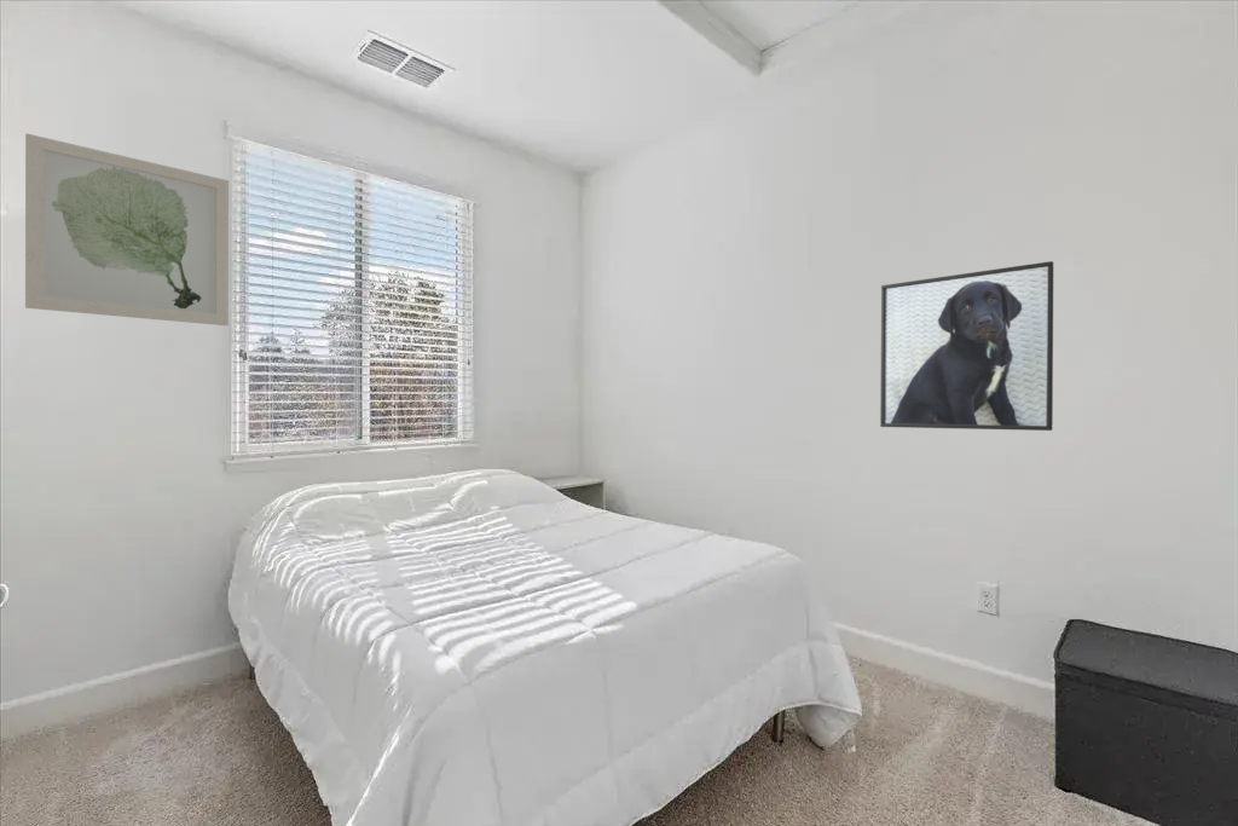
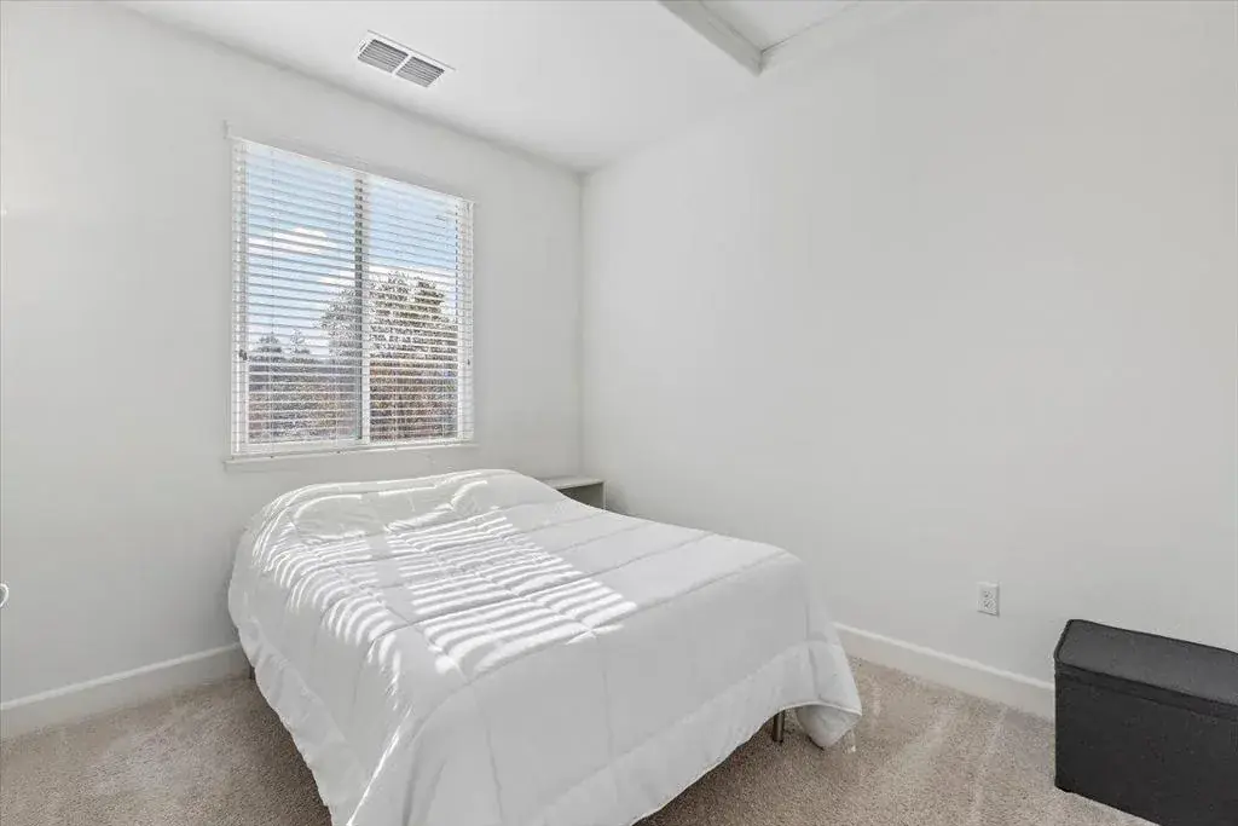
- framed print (959, 351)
- wall art (135, 238)
